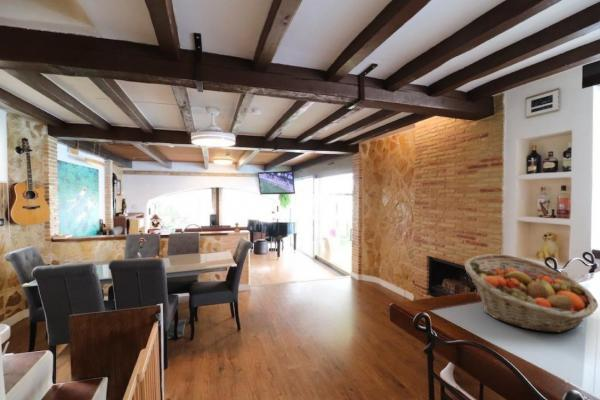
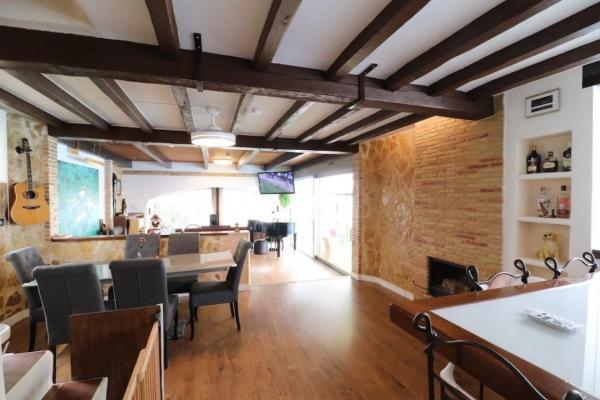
- fruit basket (524, 288)
